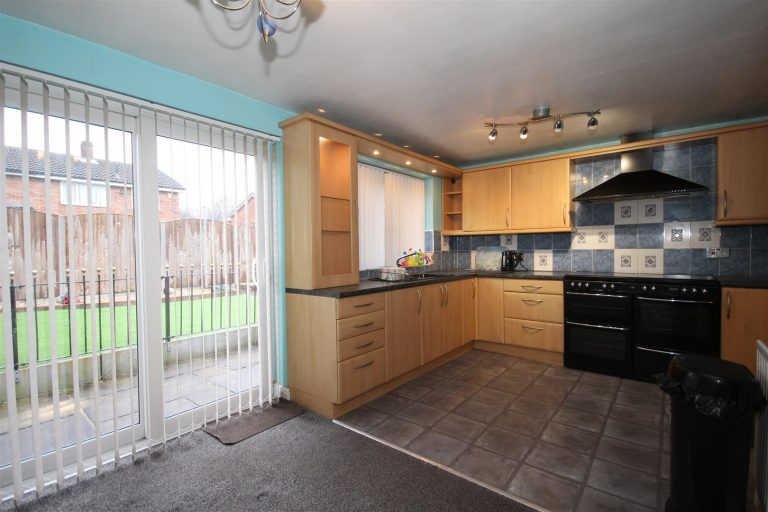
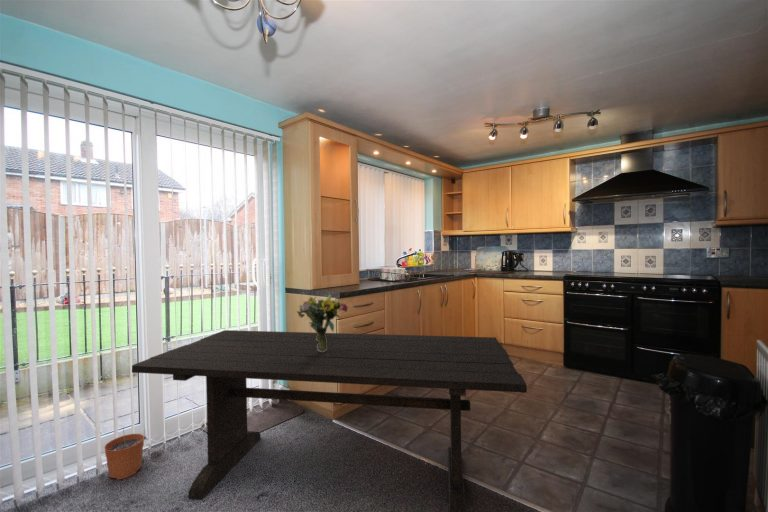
+ dining table (335, 402)
+ plant pot (124, 449)
+ bouquet (321, 322)
